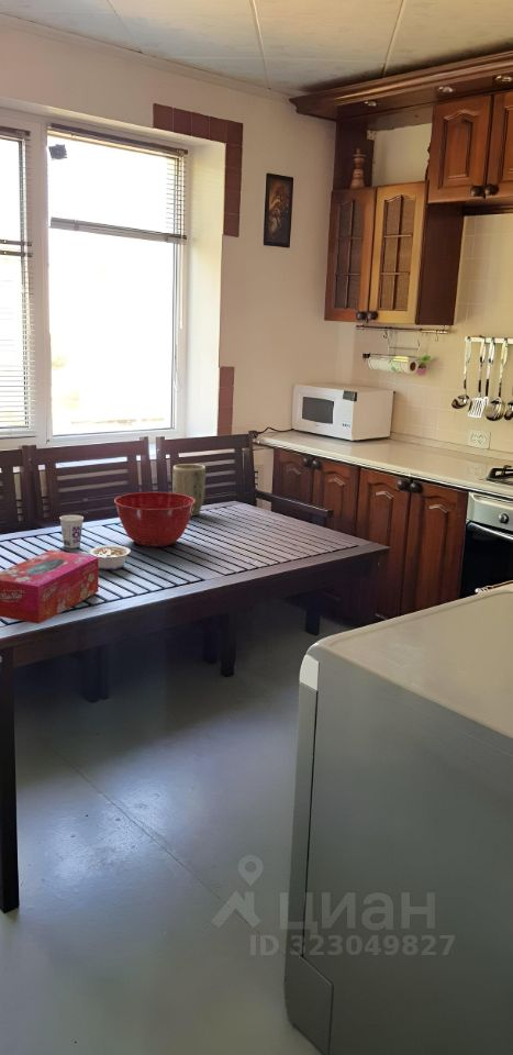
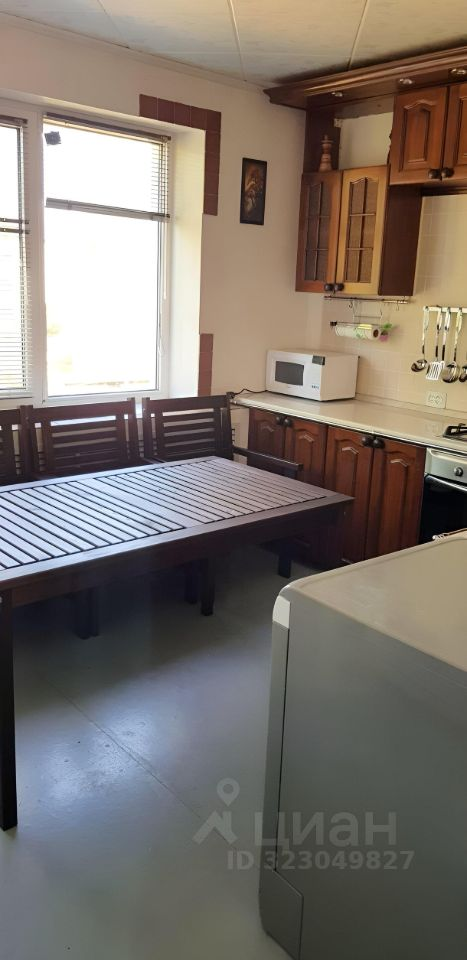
- cup (71, 531)
- legume (109, 557)
- tissue box (45, 585)
- mixing bowl (154, 520)
- plant pot (189, 490)
